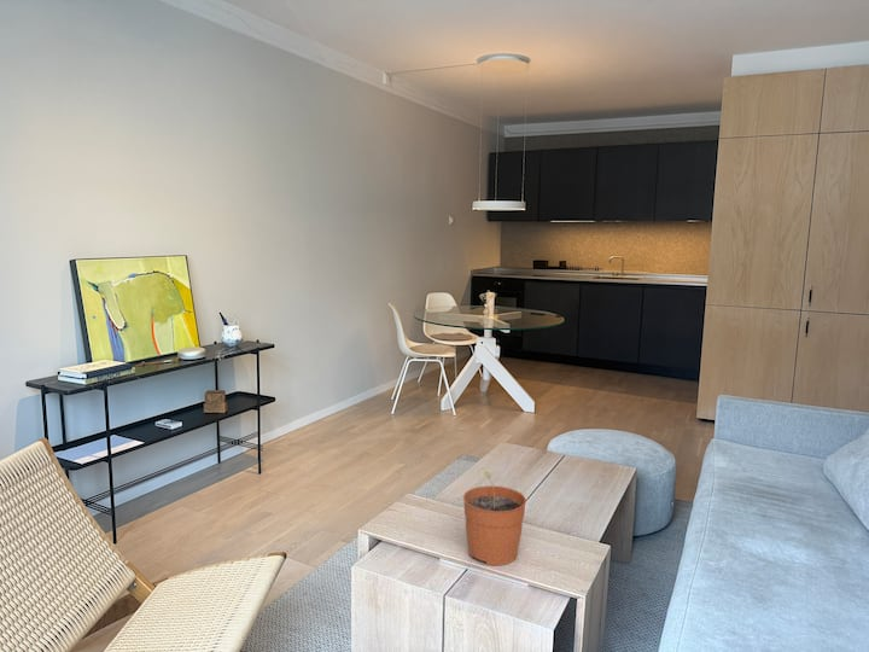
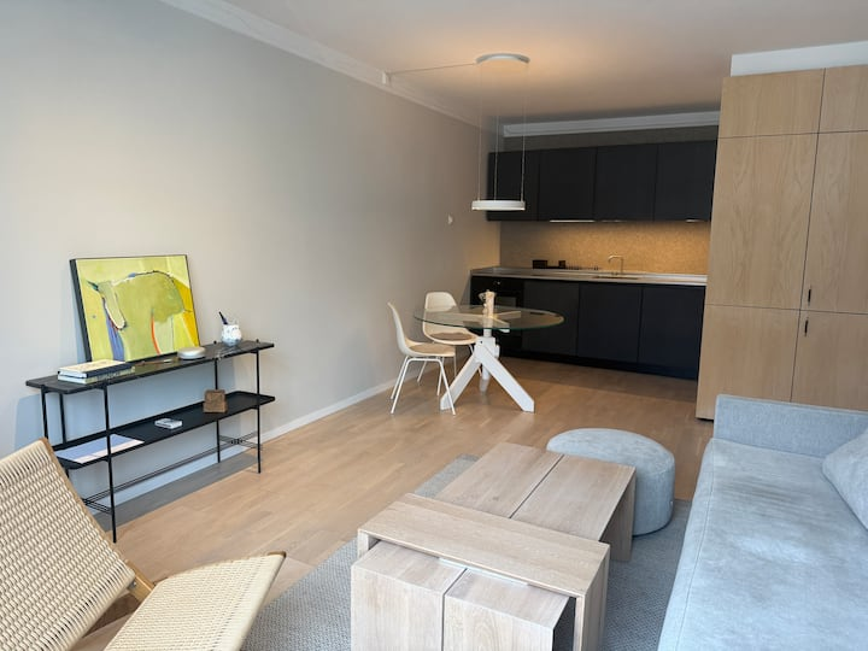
- plant pot (494, 511)
